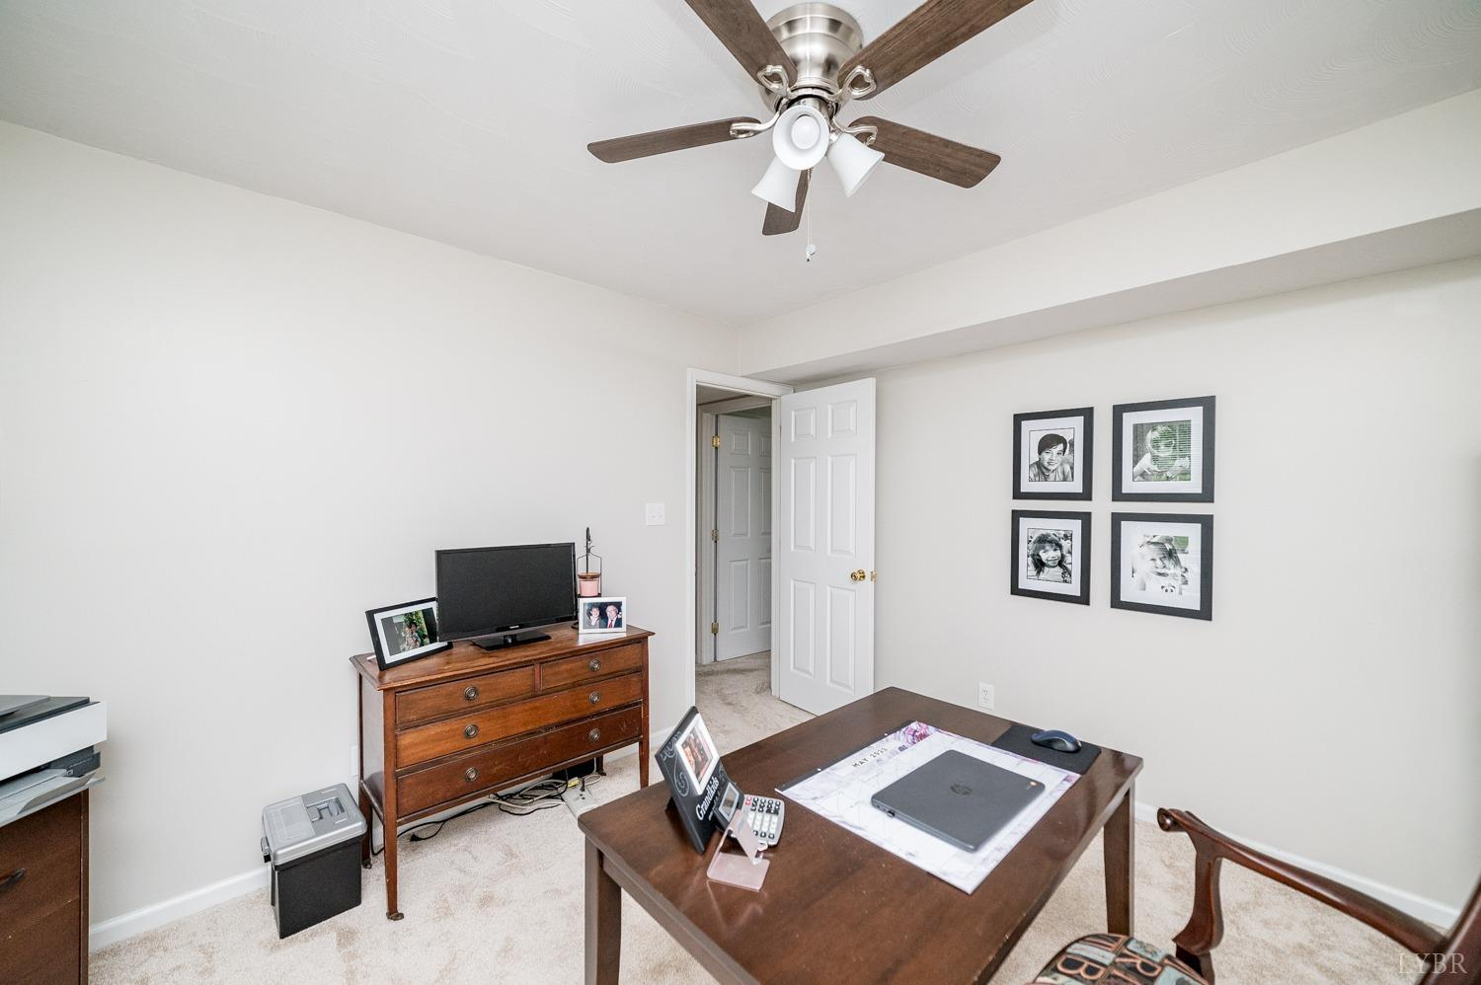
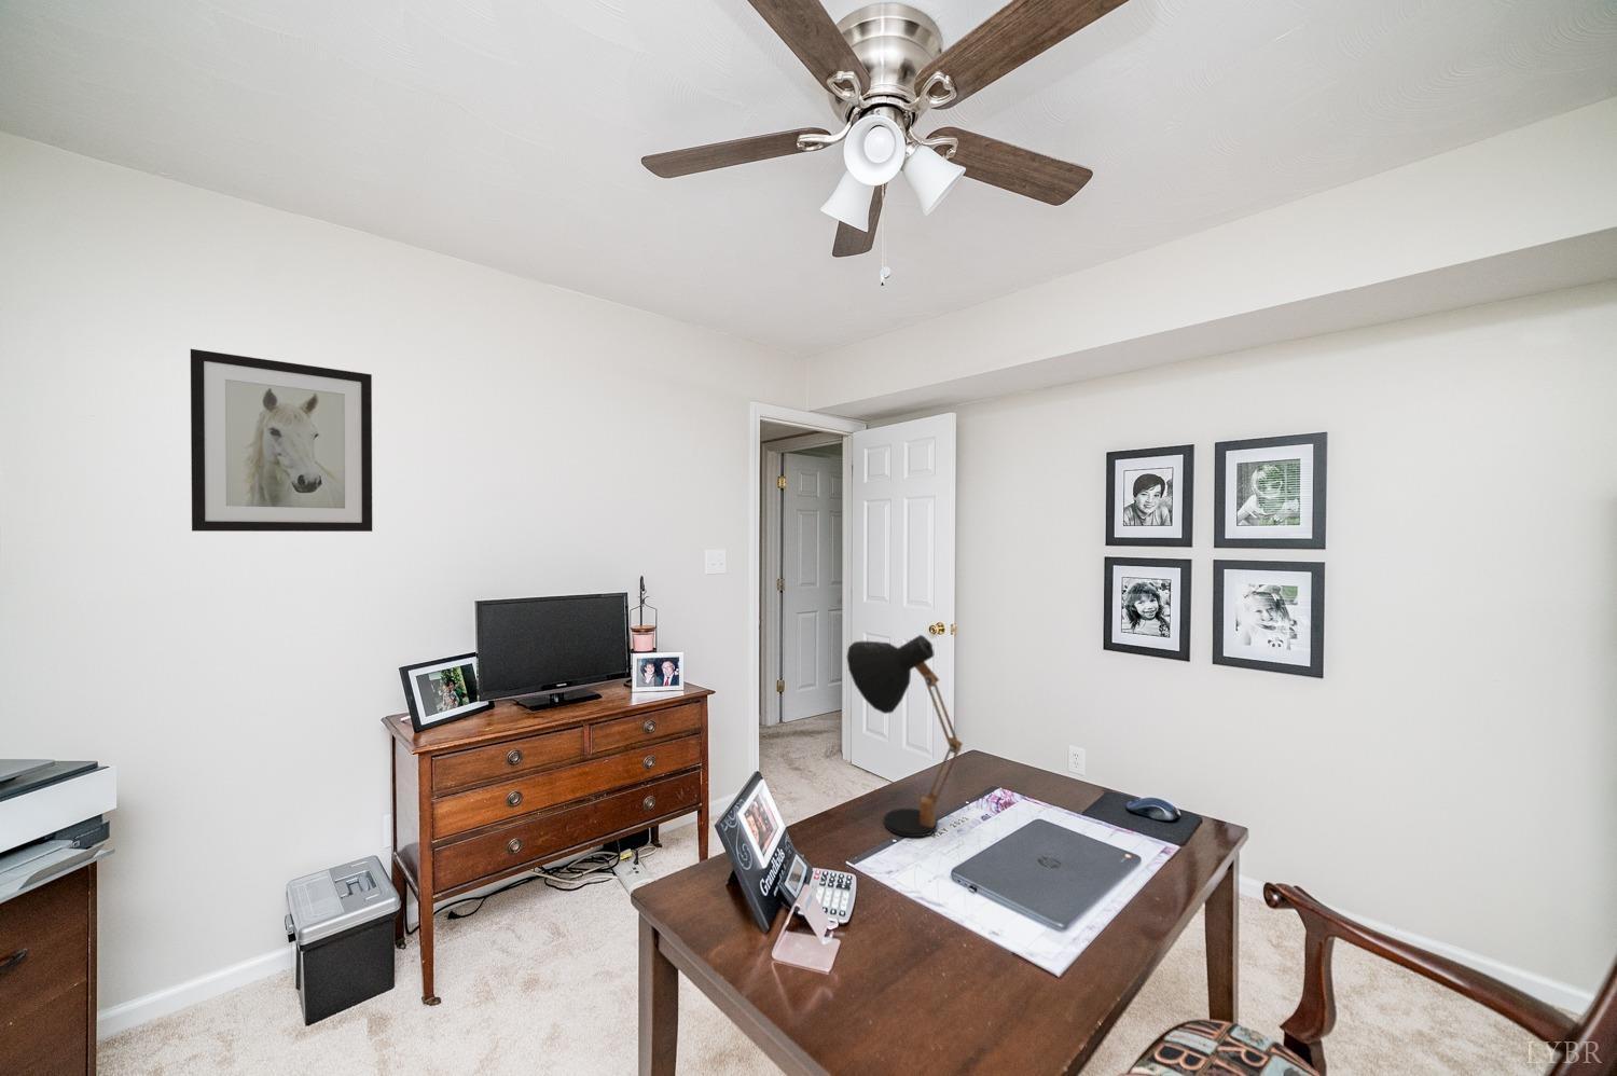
+ desk lamp (892, 712)
+ wall art (288, 448)
